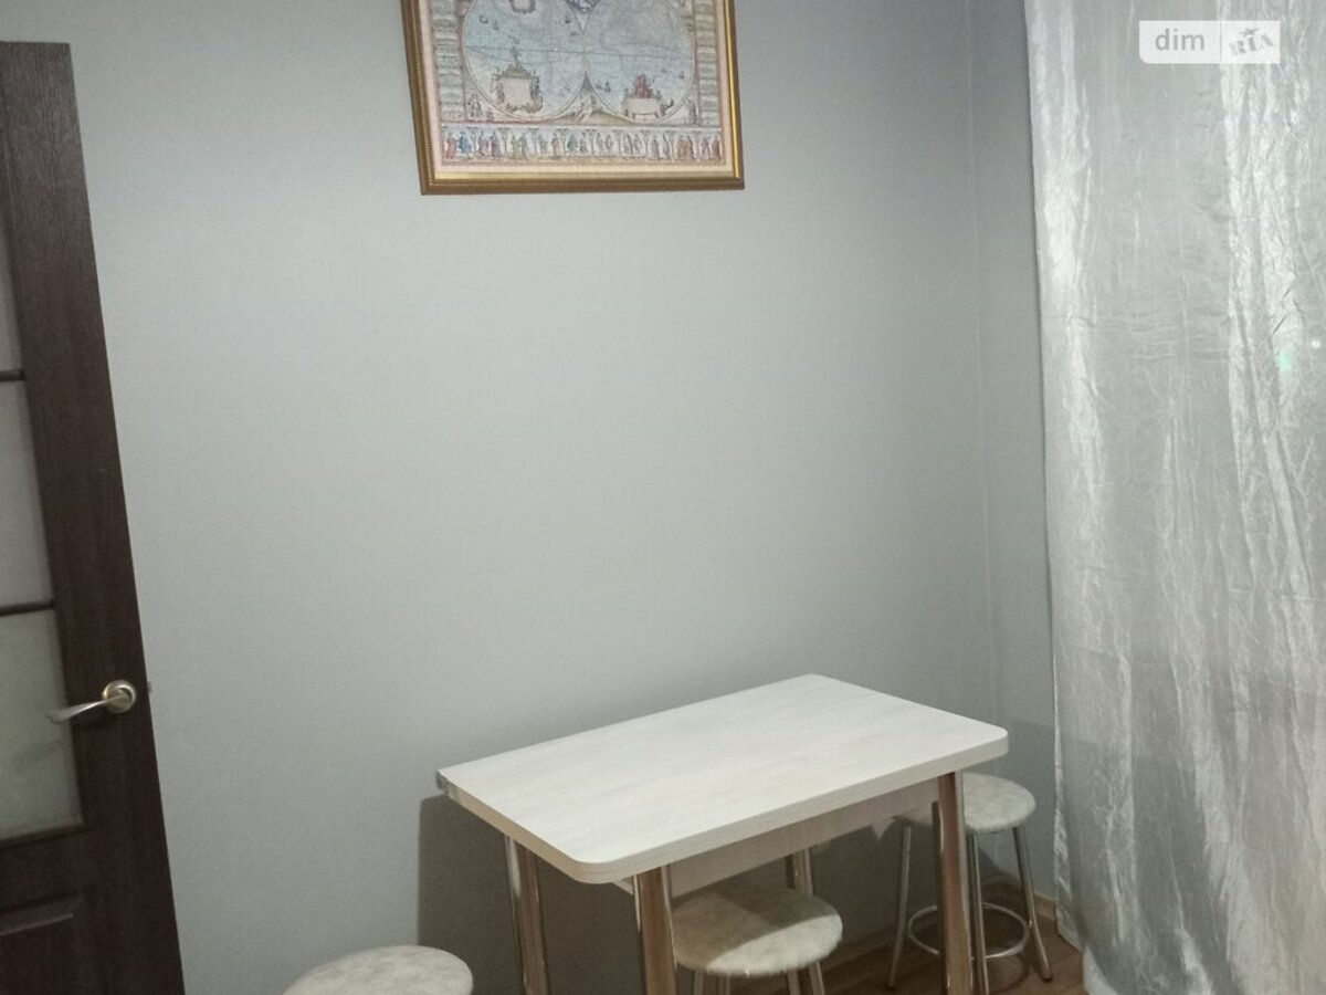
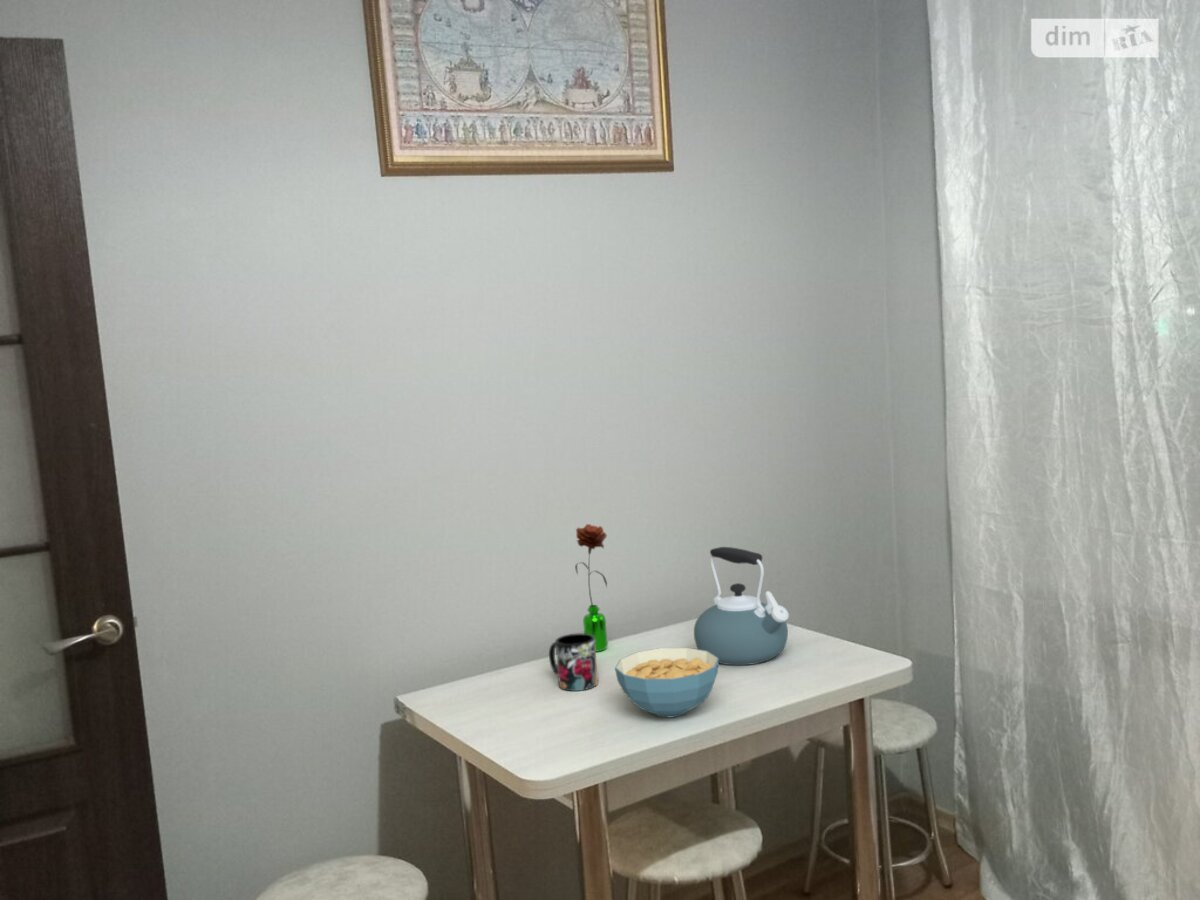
+ cereal bowl (668, 687)
+ kettle (745, 603)
+ mug (570, 660)
+ flower (589, 587)
